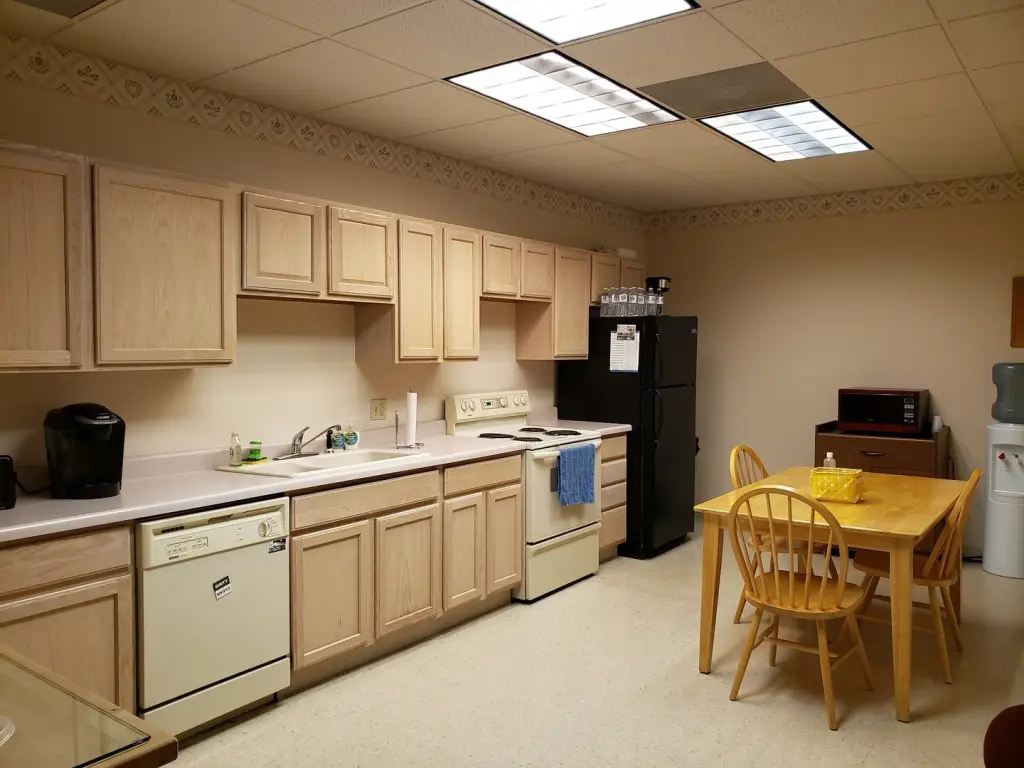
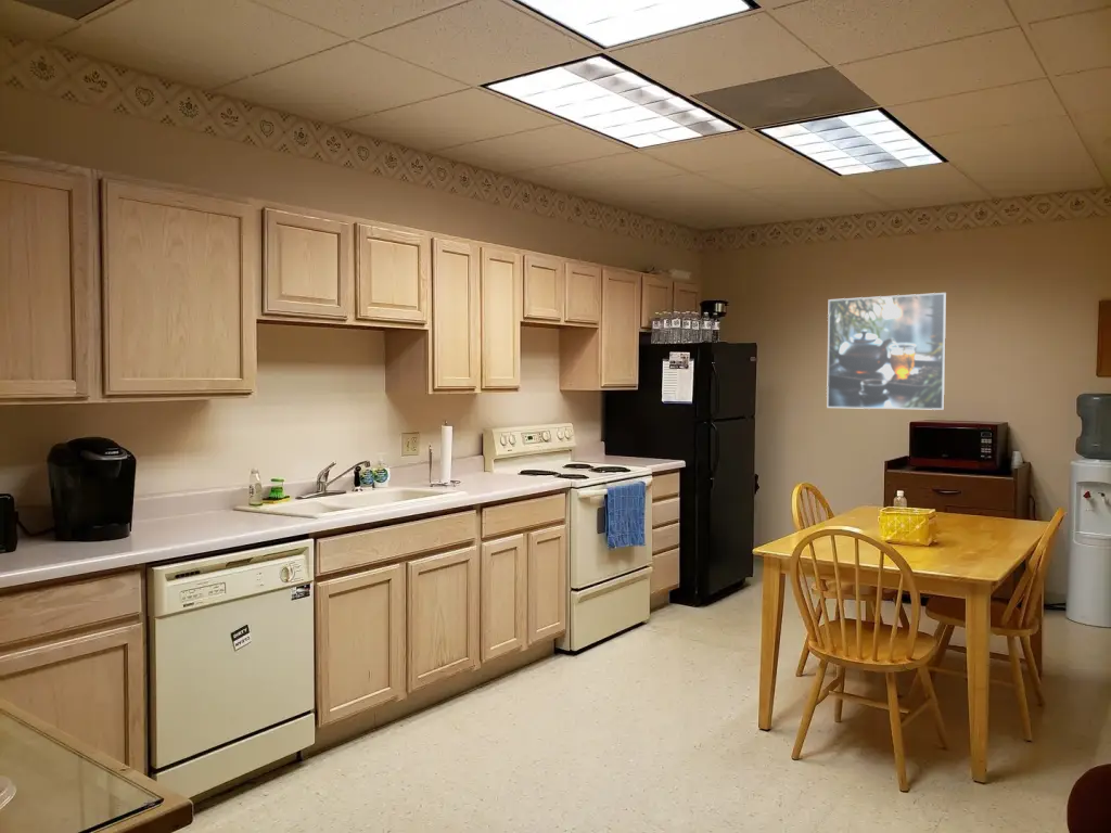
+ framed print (884, 353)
